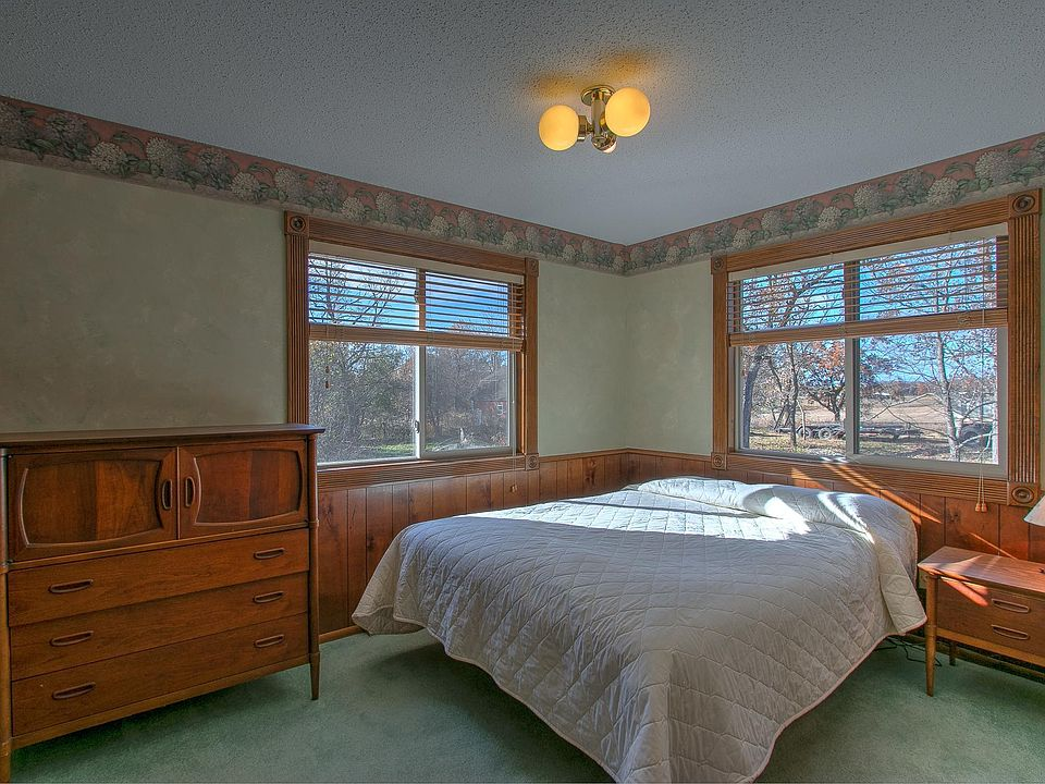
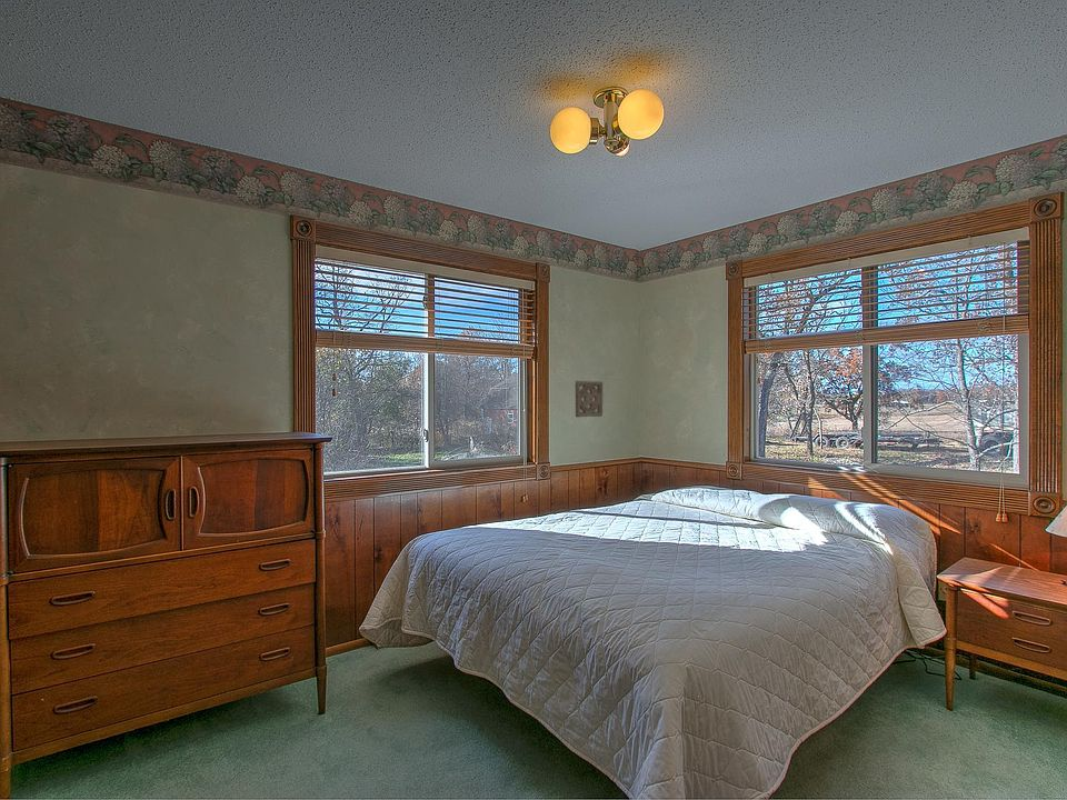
+ wall ornament (589, 399)
